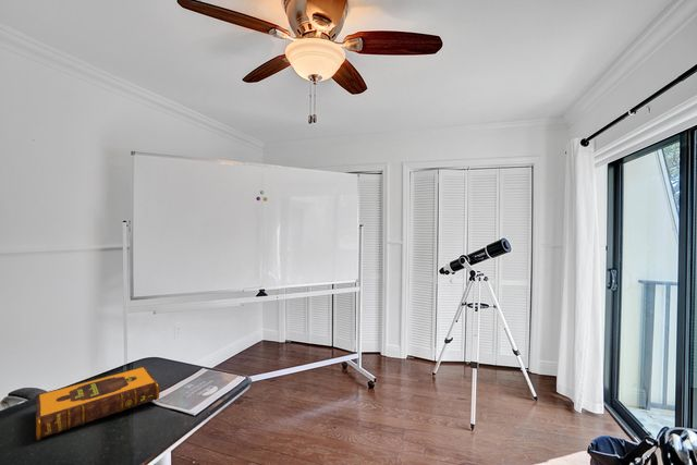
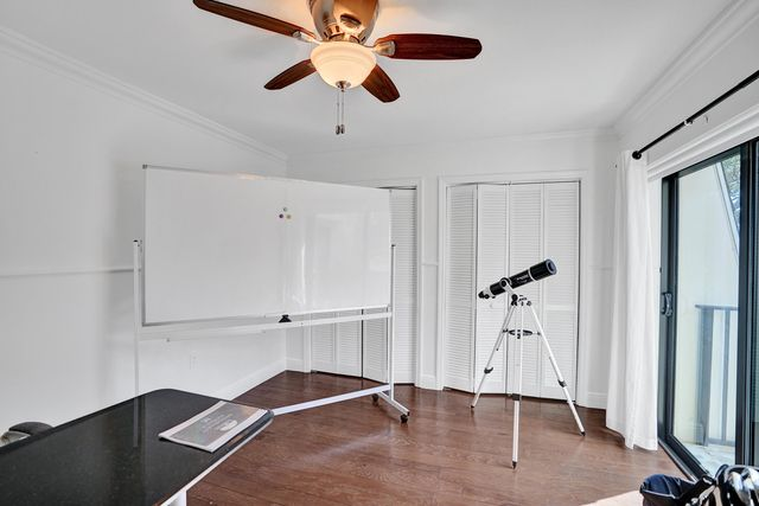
- hardback book (99, 397)
